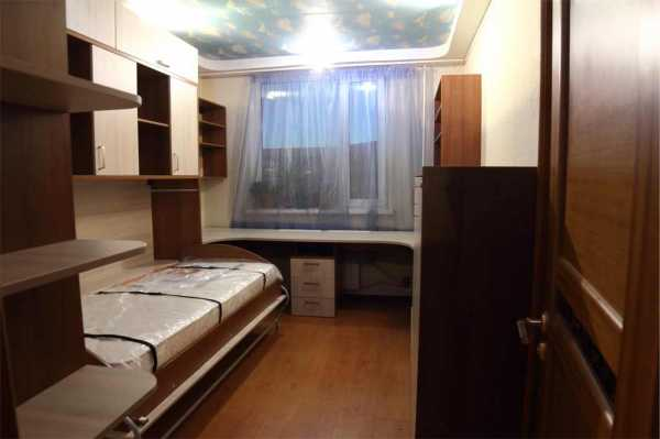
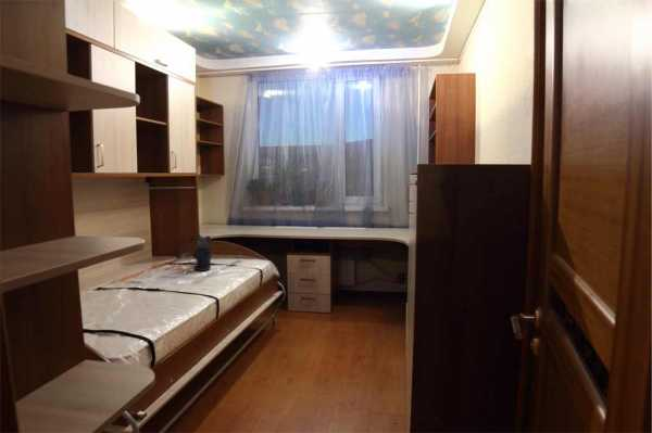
+ bear (201, 251)
